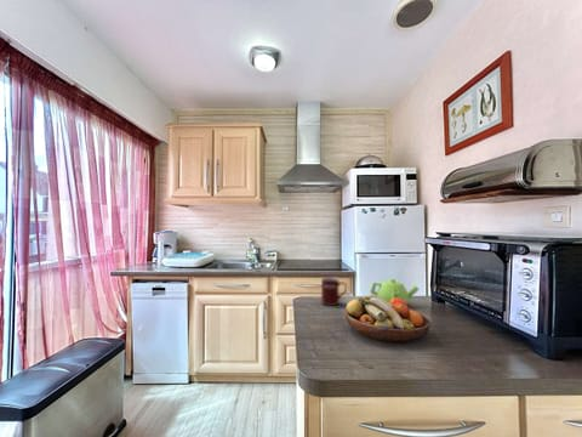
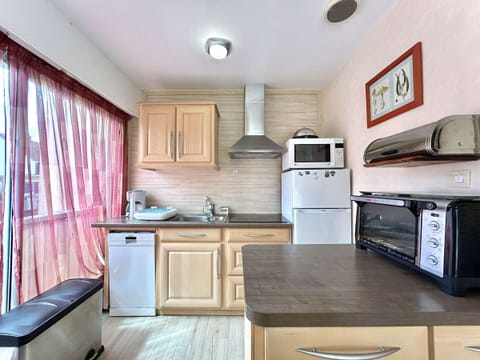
- teapot (394, 293)
- mug (333, 290)
- fruit bowl (386, 312)
